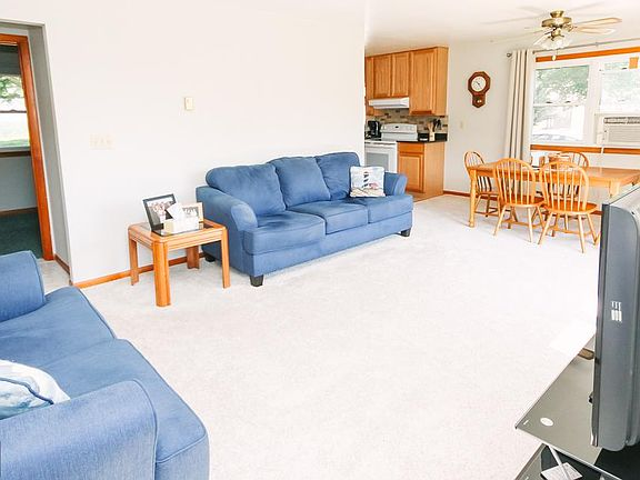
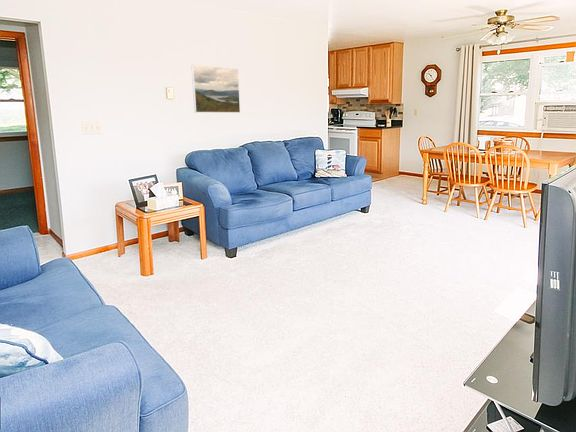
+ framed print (216, 90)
